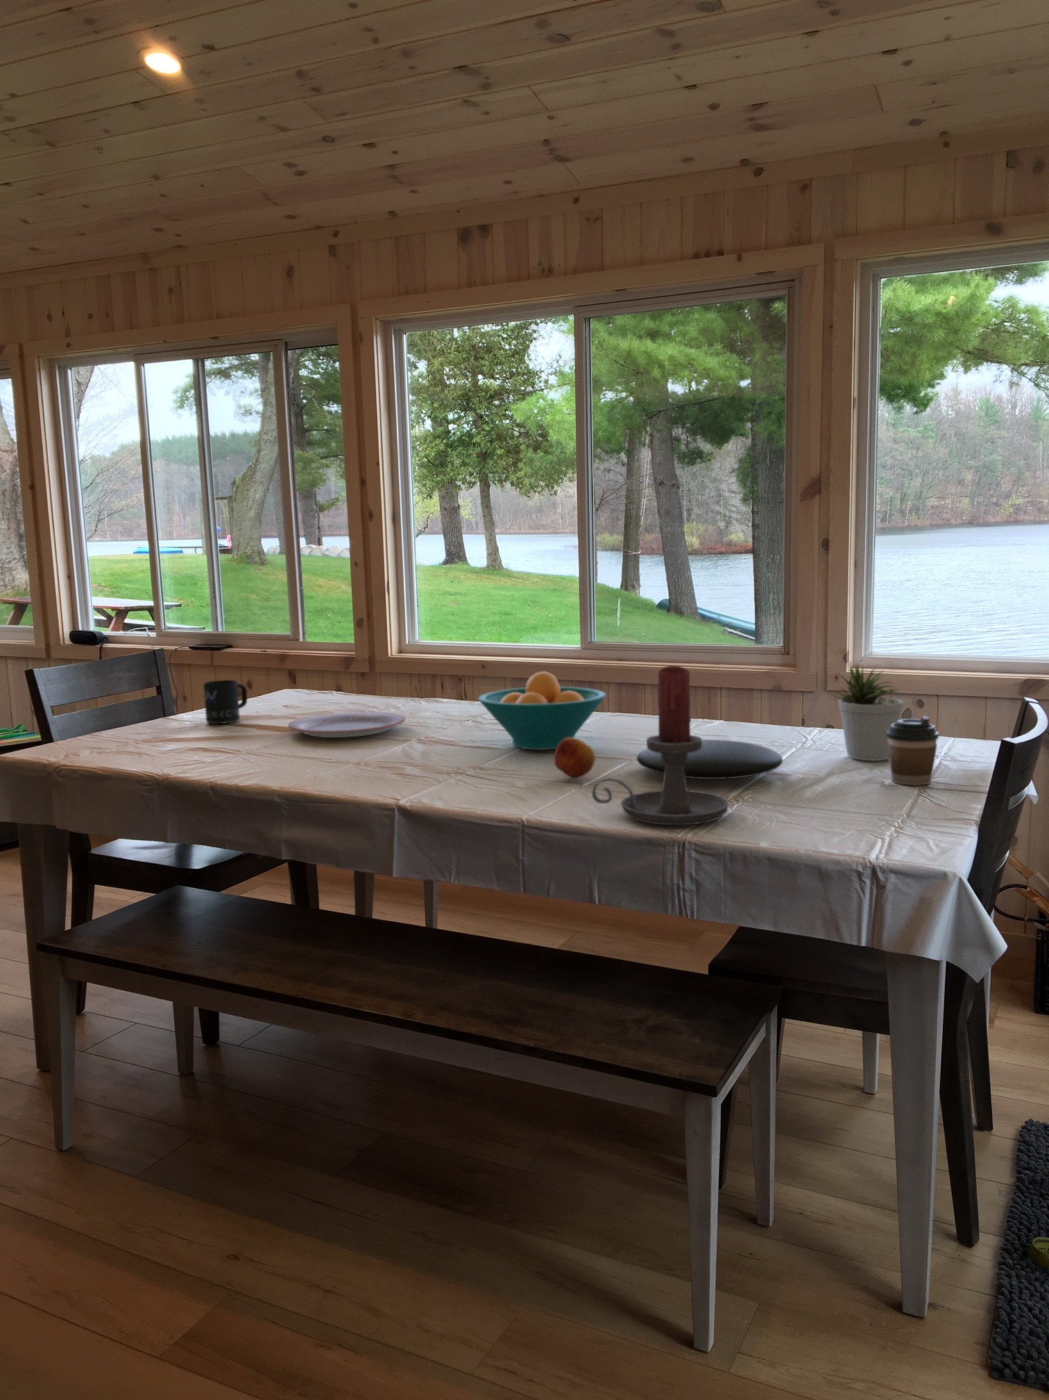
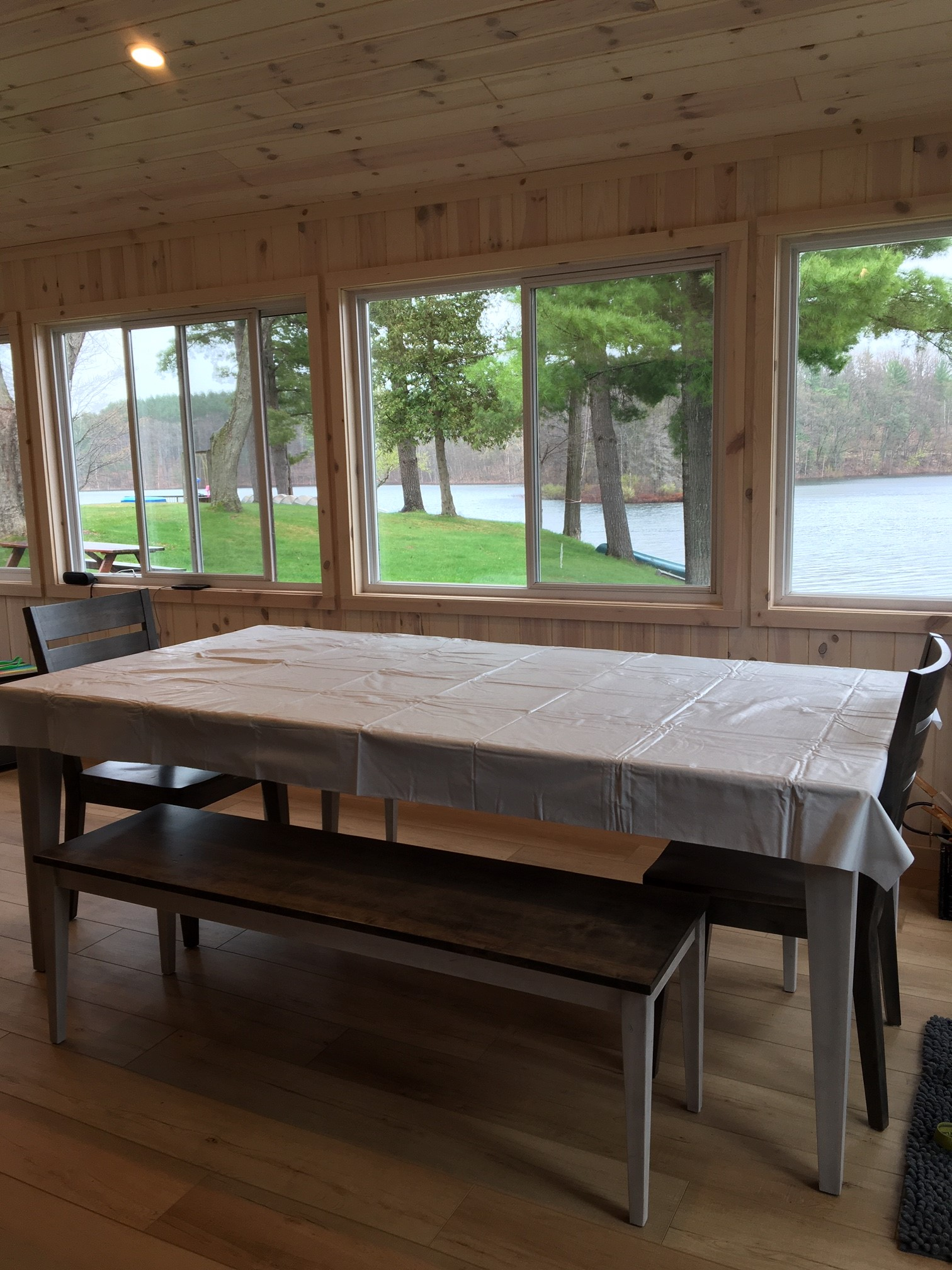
- fruit bowl (542, 709)
- plate (347, 725)
- mug (228, 701)
- candle holder (659, 741)
- apple (574, 757)
- plate (709, 758)
- potted plant (867, 709)
- coffee cup (911, 749)
